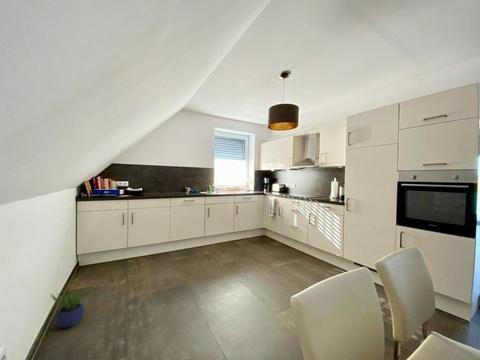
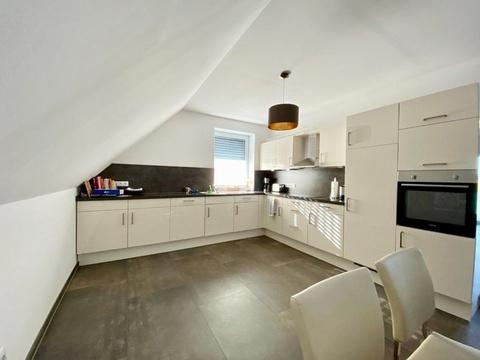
- potted plant (69, 305)
